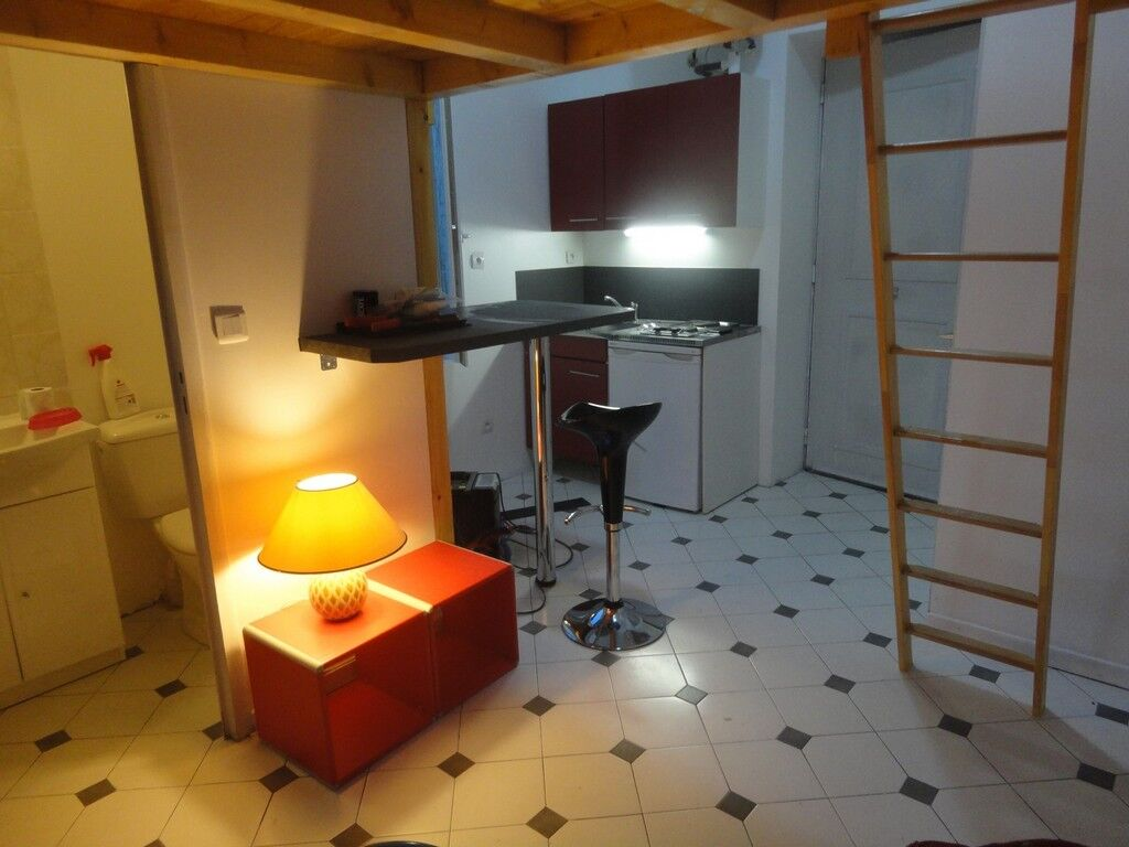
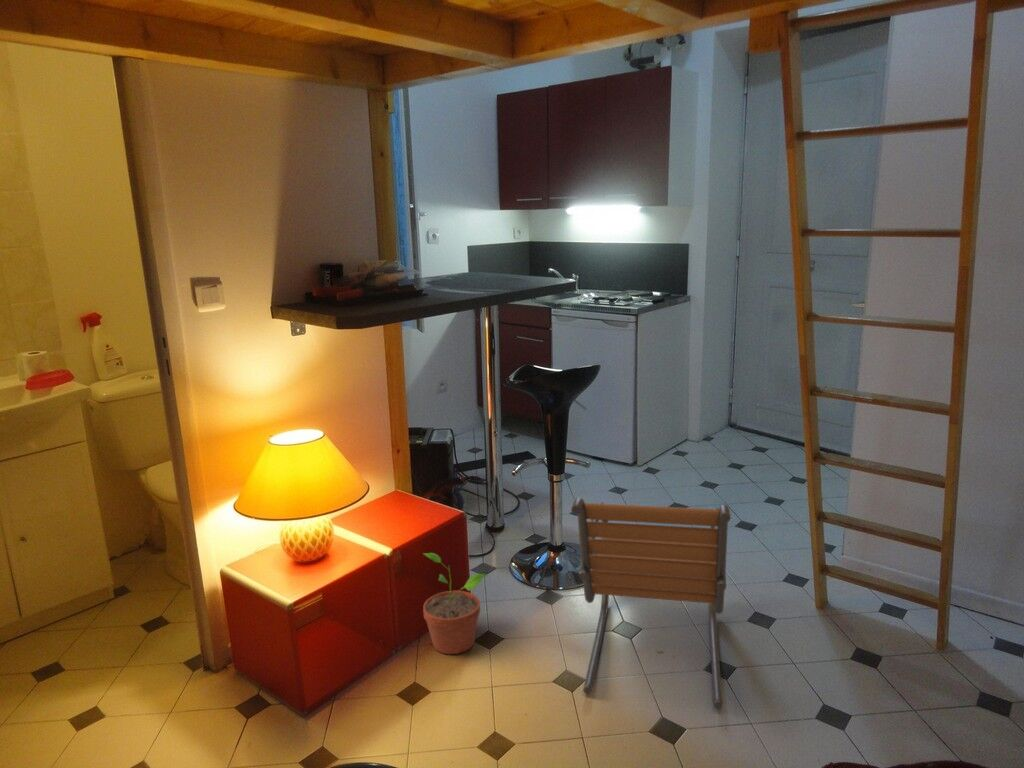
+ potted plant (451, 598)
+ lounge chair (655, 565)
